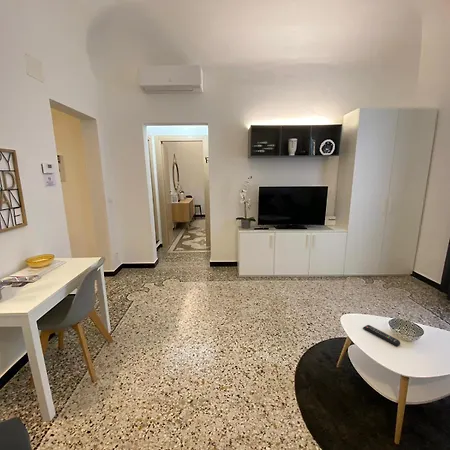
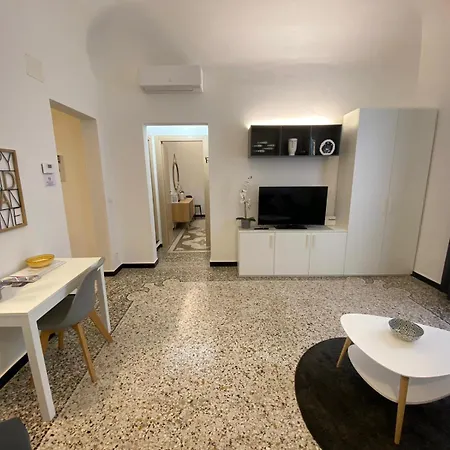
- remote control (380, 334)
